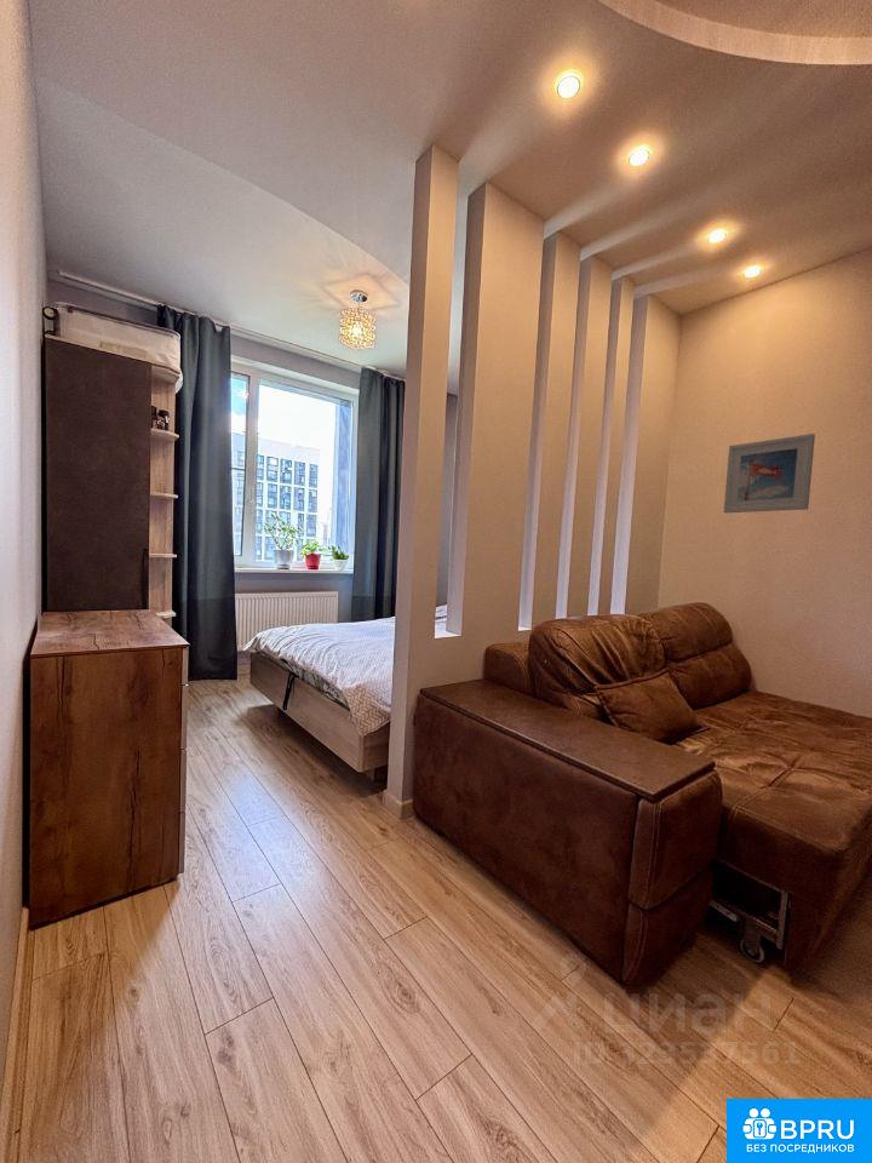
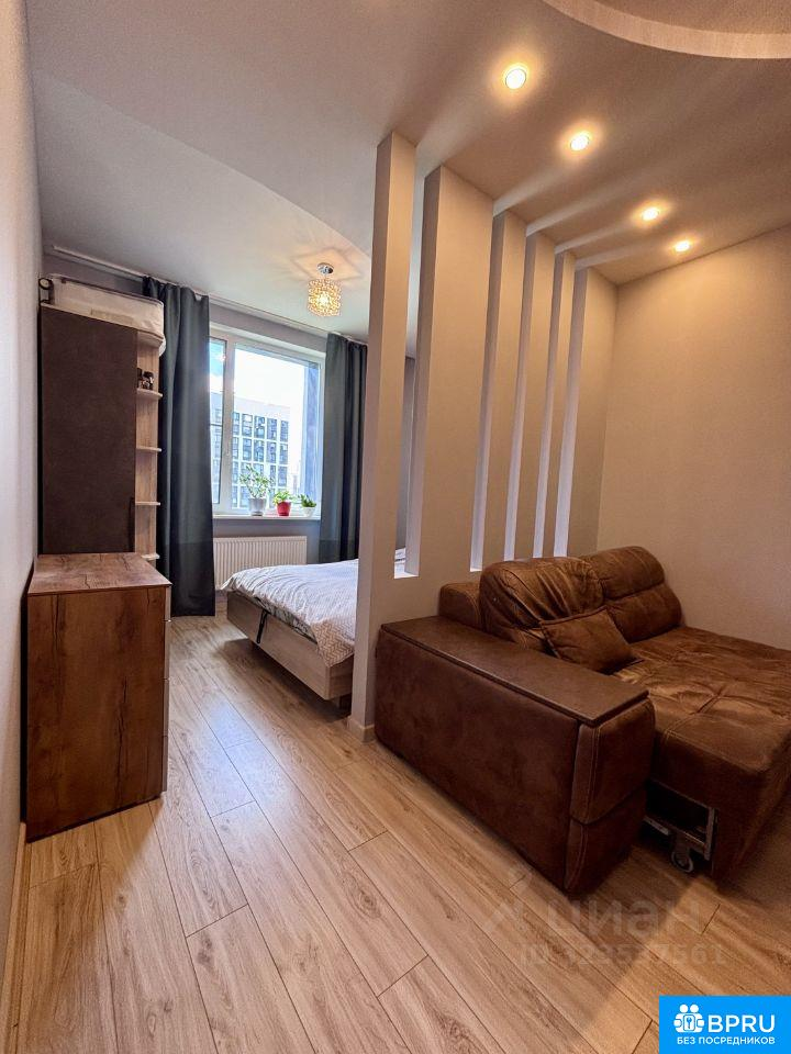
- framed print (765, 475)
